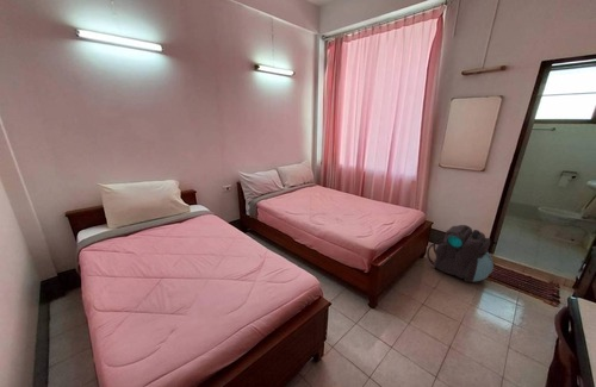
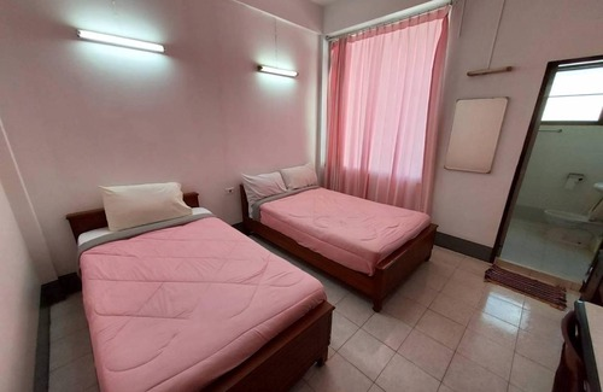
- backpack (460, 249)
